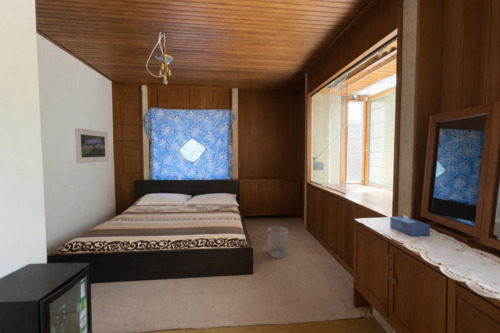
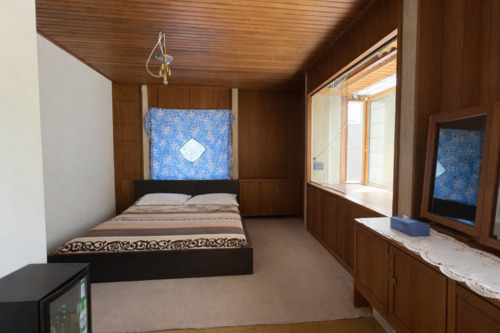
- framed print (93, 146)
- wastebasket (277, 242)
